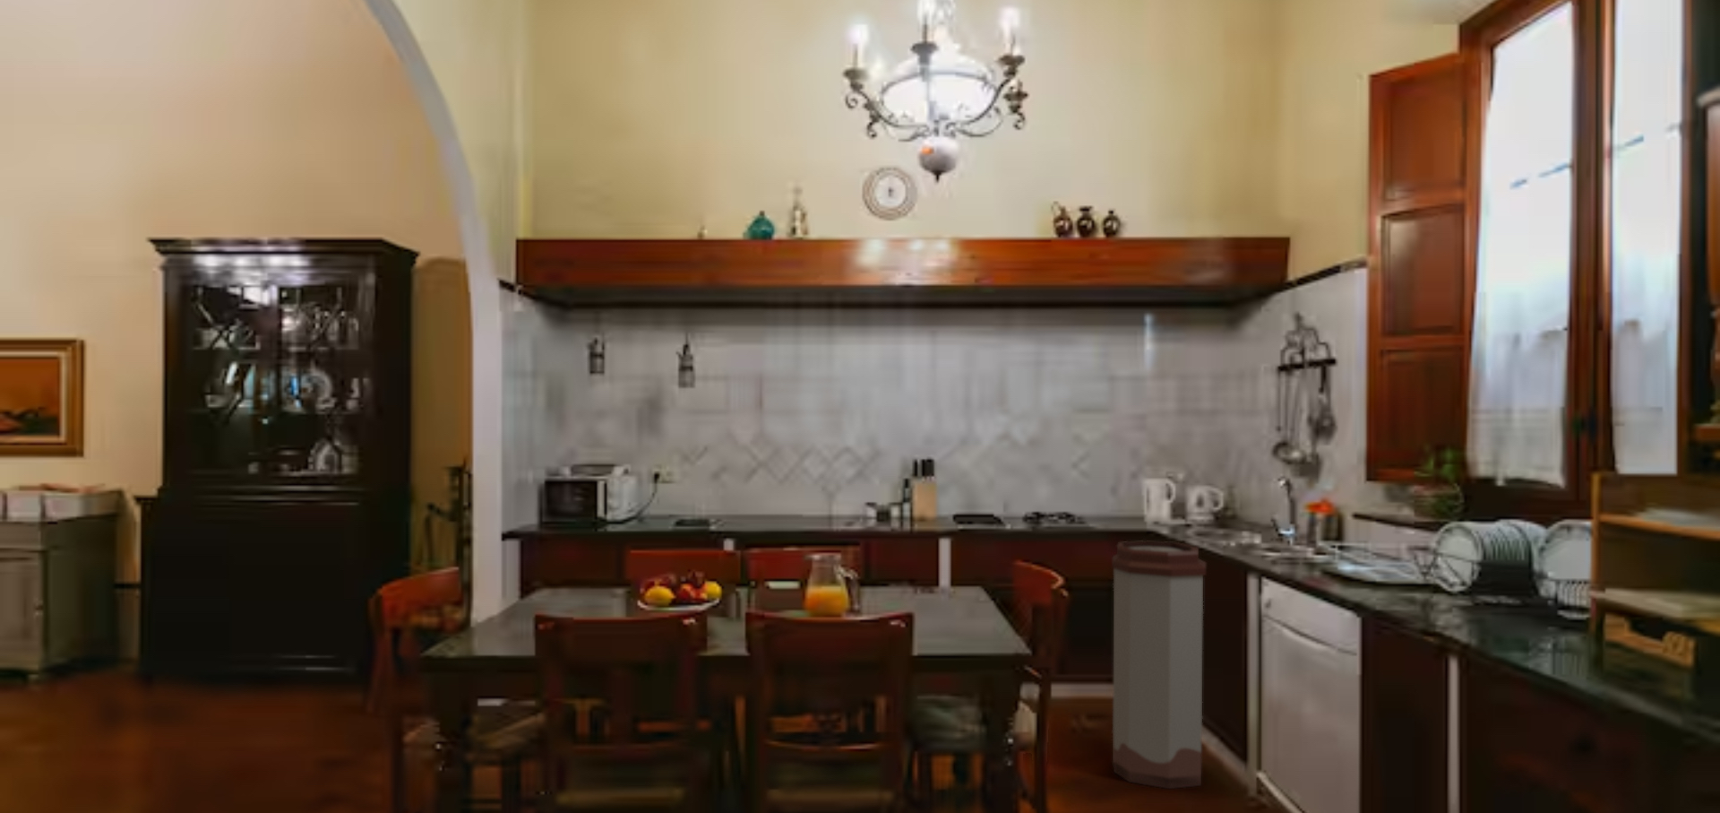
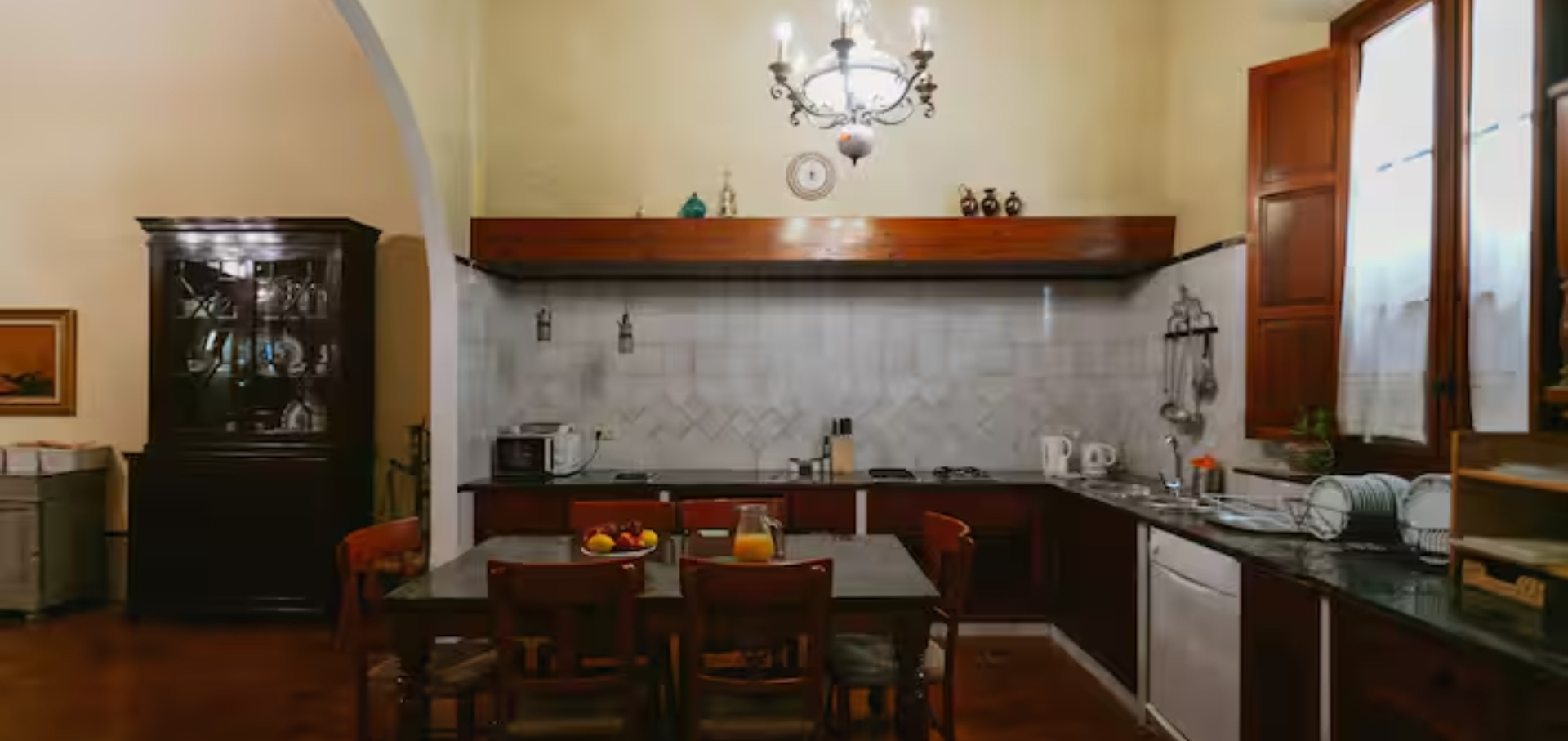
- trash can (1158, 658)
